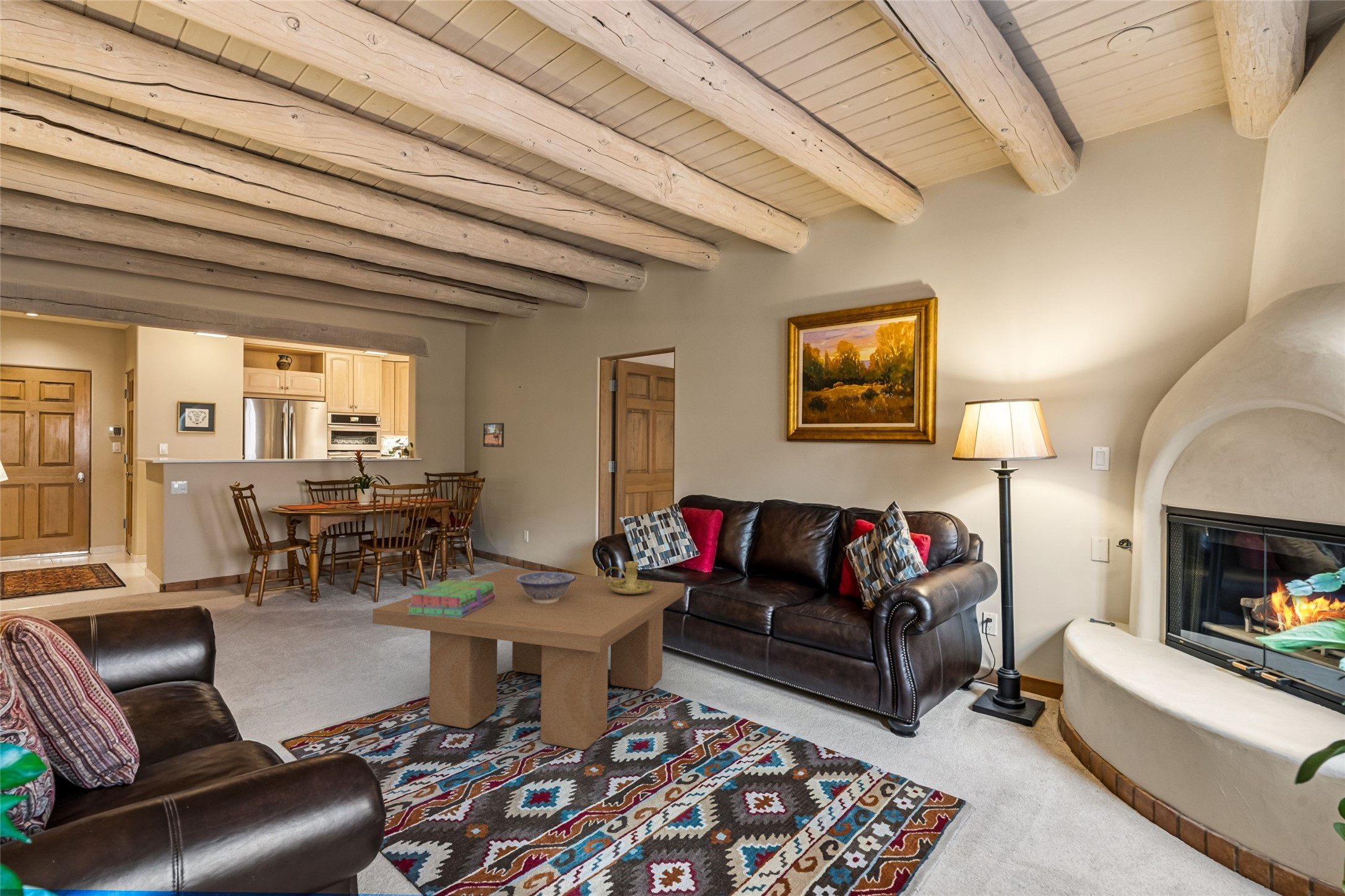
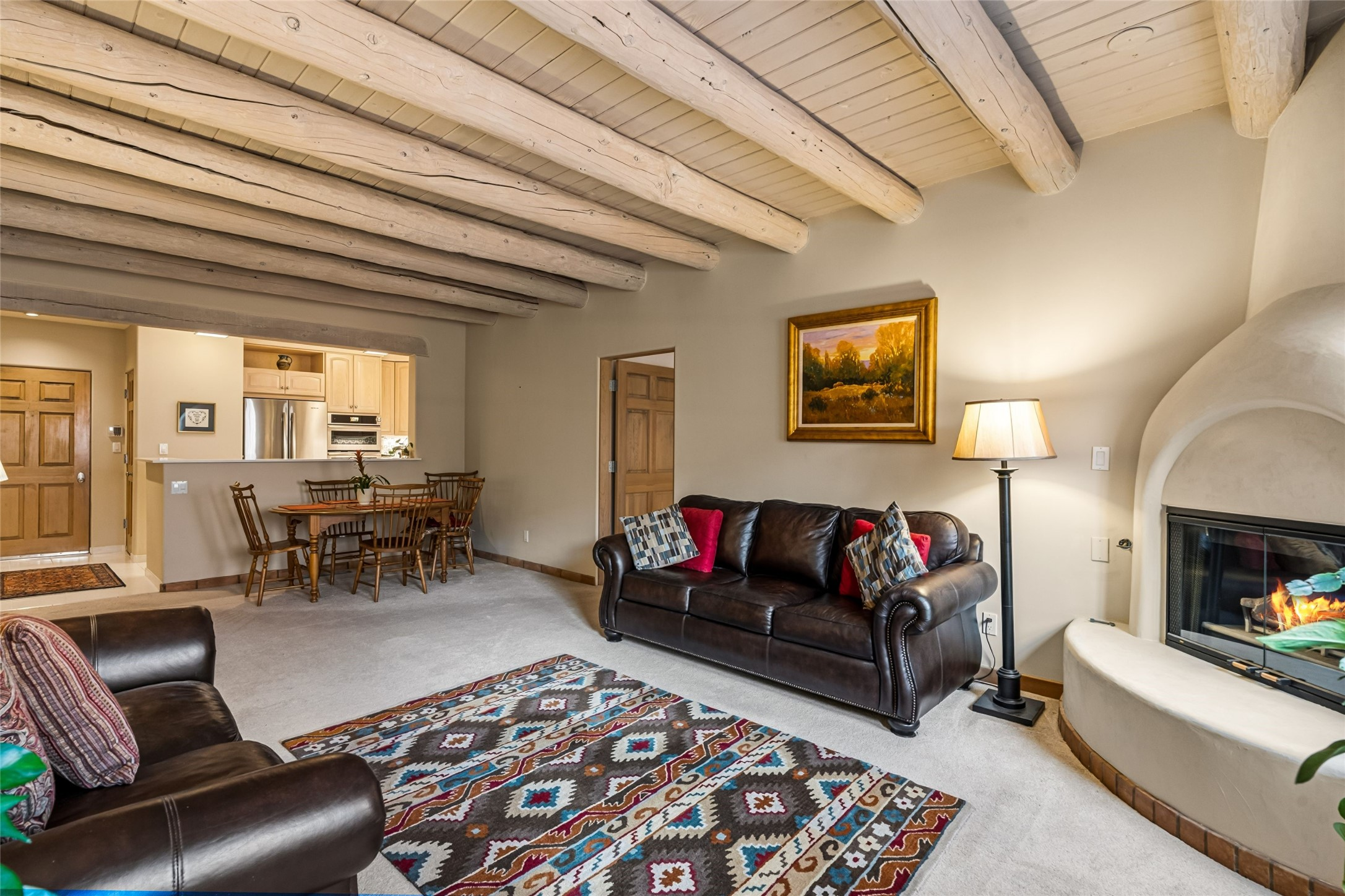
- decorative bowl (545, 588)
- stack of books (453, 597)
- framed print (493, 435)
- candle holder (626, 576)
- coffee table (543, 645)
